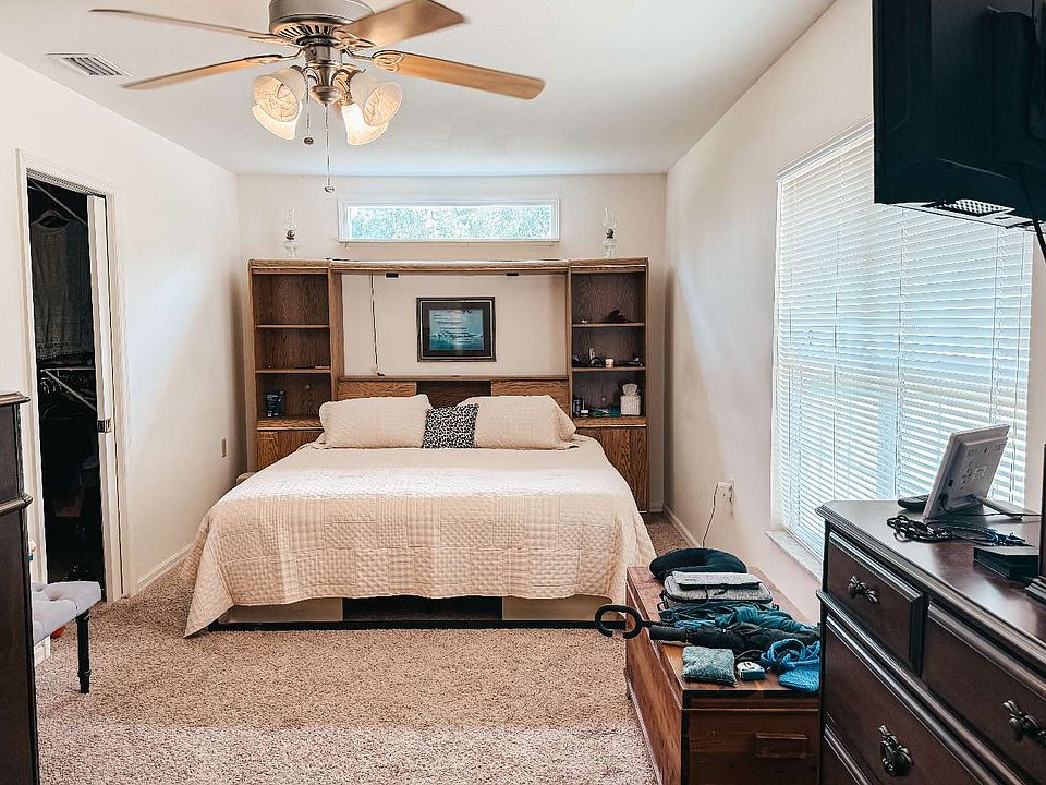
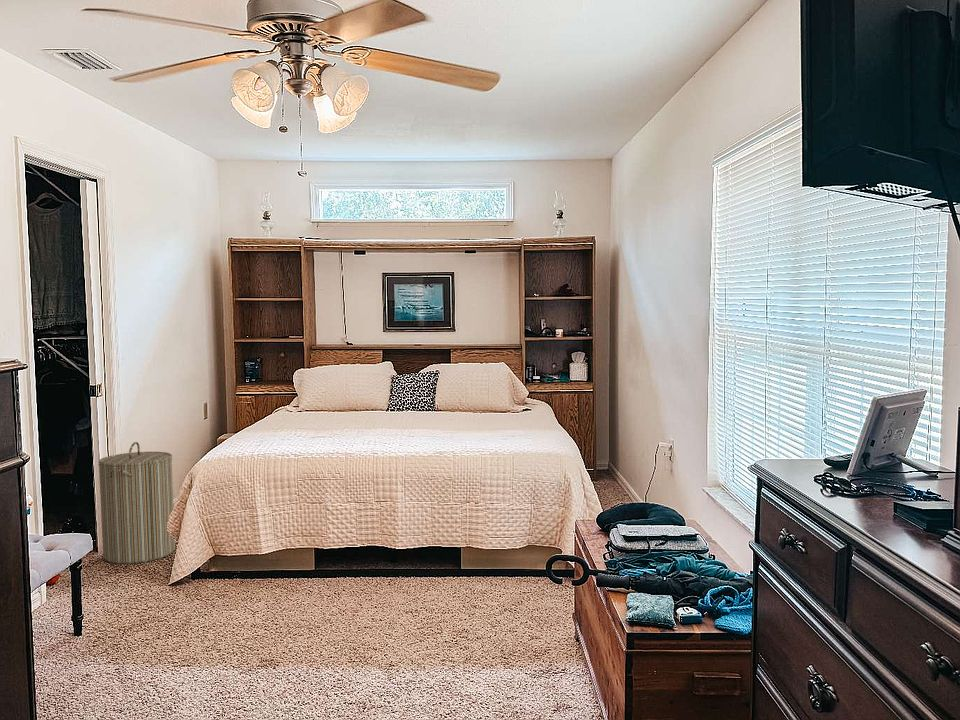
+ laundry hamper (137, 497)
